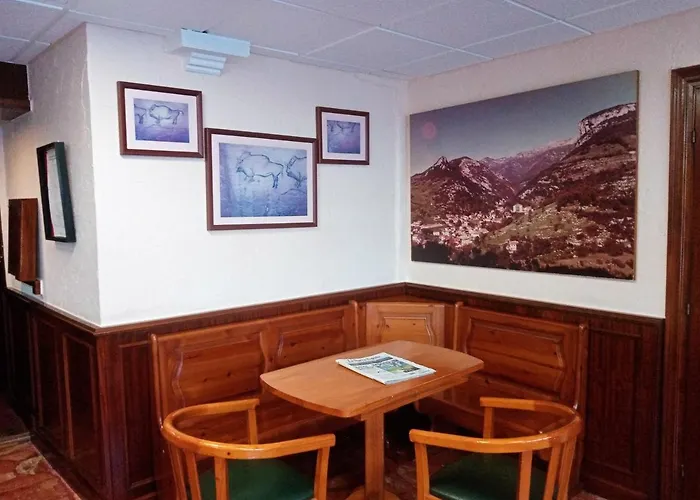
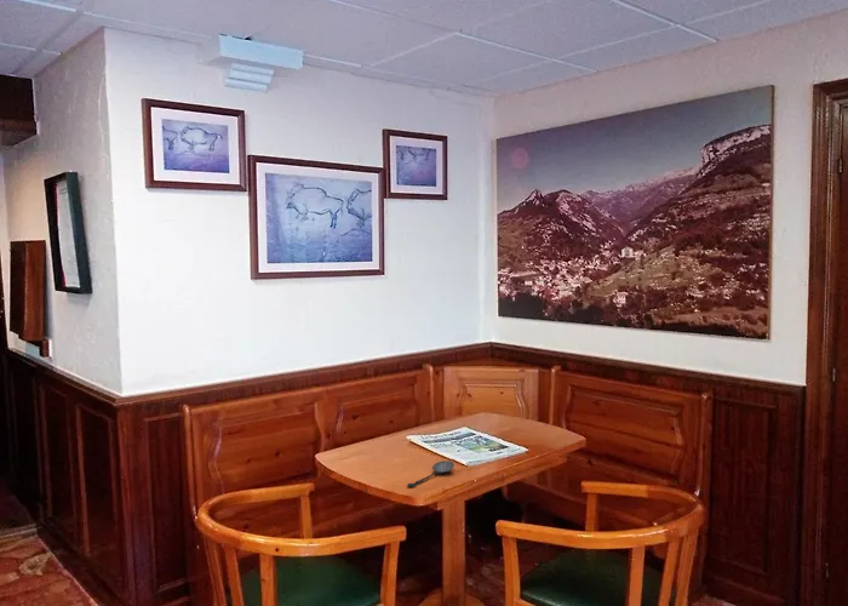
+ spoon (429, 475)
